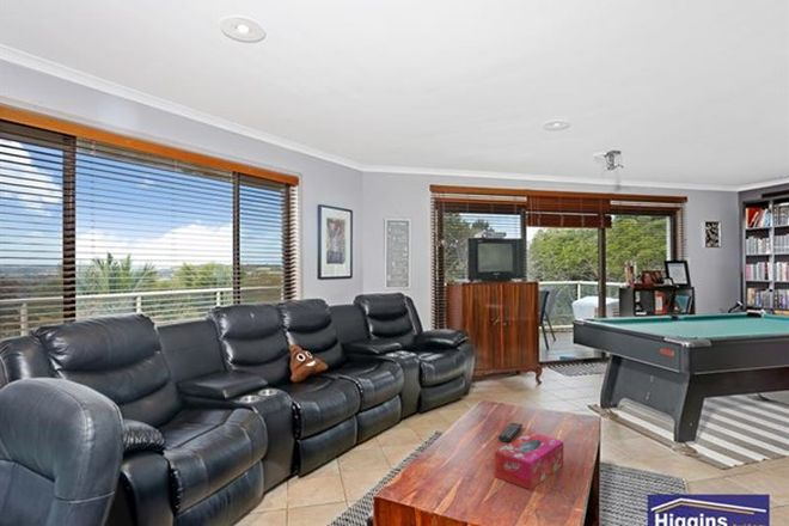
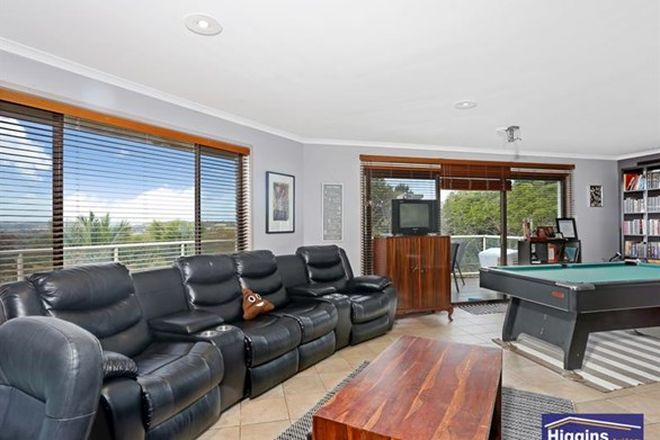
- remote control (510, 432)
- tissue box (530, 458)
